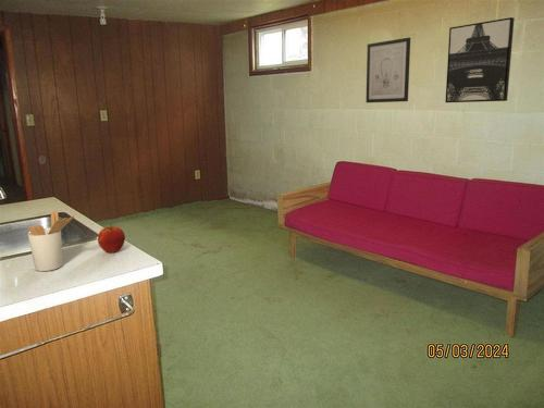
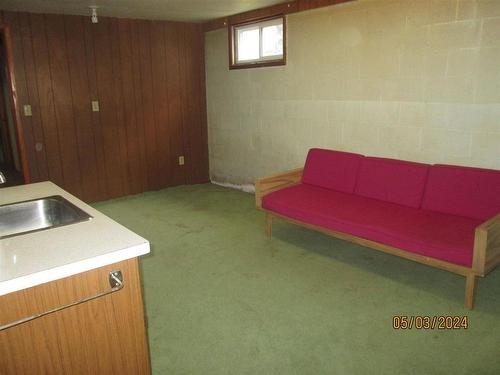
- wall art (477, 63)
- utensil holder (52, 240)
- apple (111, 237)
- wall art (386, 72)
